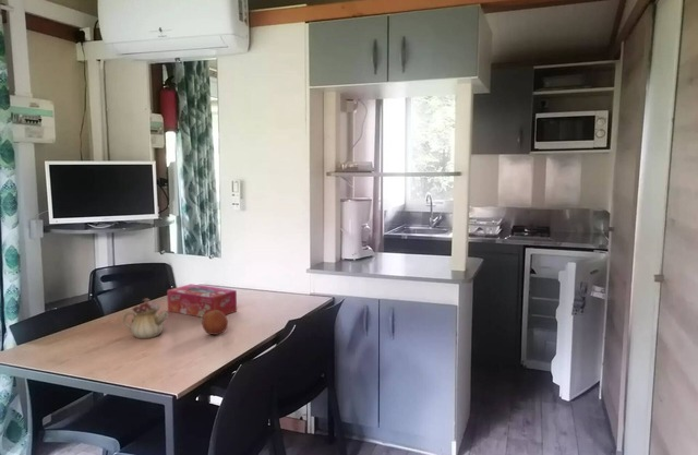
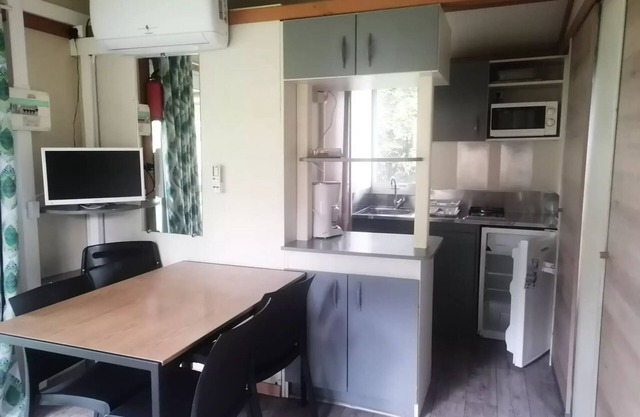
- fruit (215, 322)
- teapot (144, 315)
- tissue box (202, 300)
